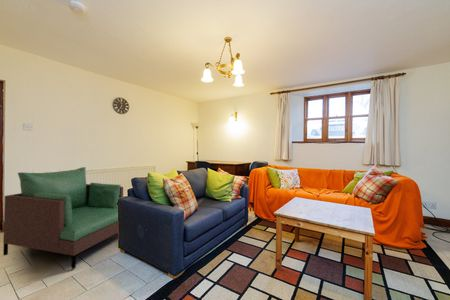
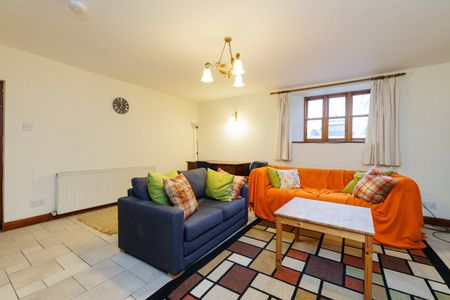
- armchair (77, 206)
